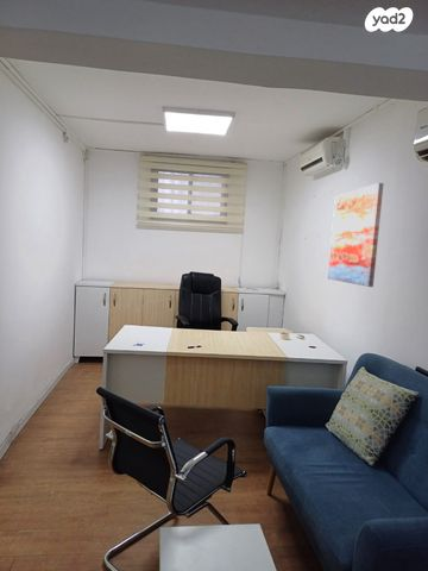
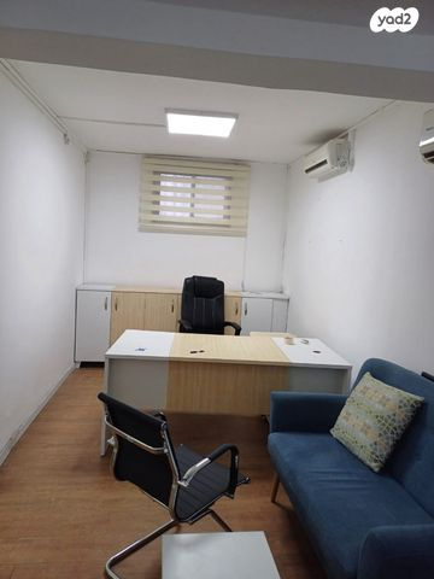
- wall art (352, 237)
